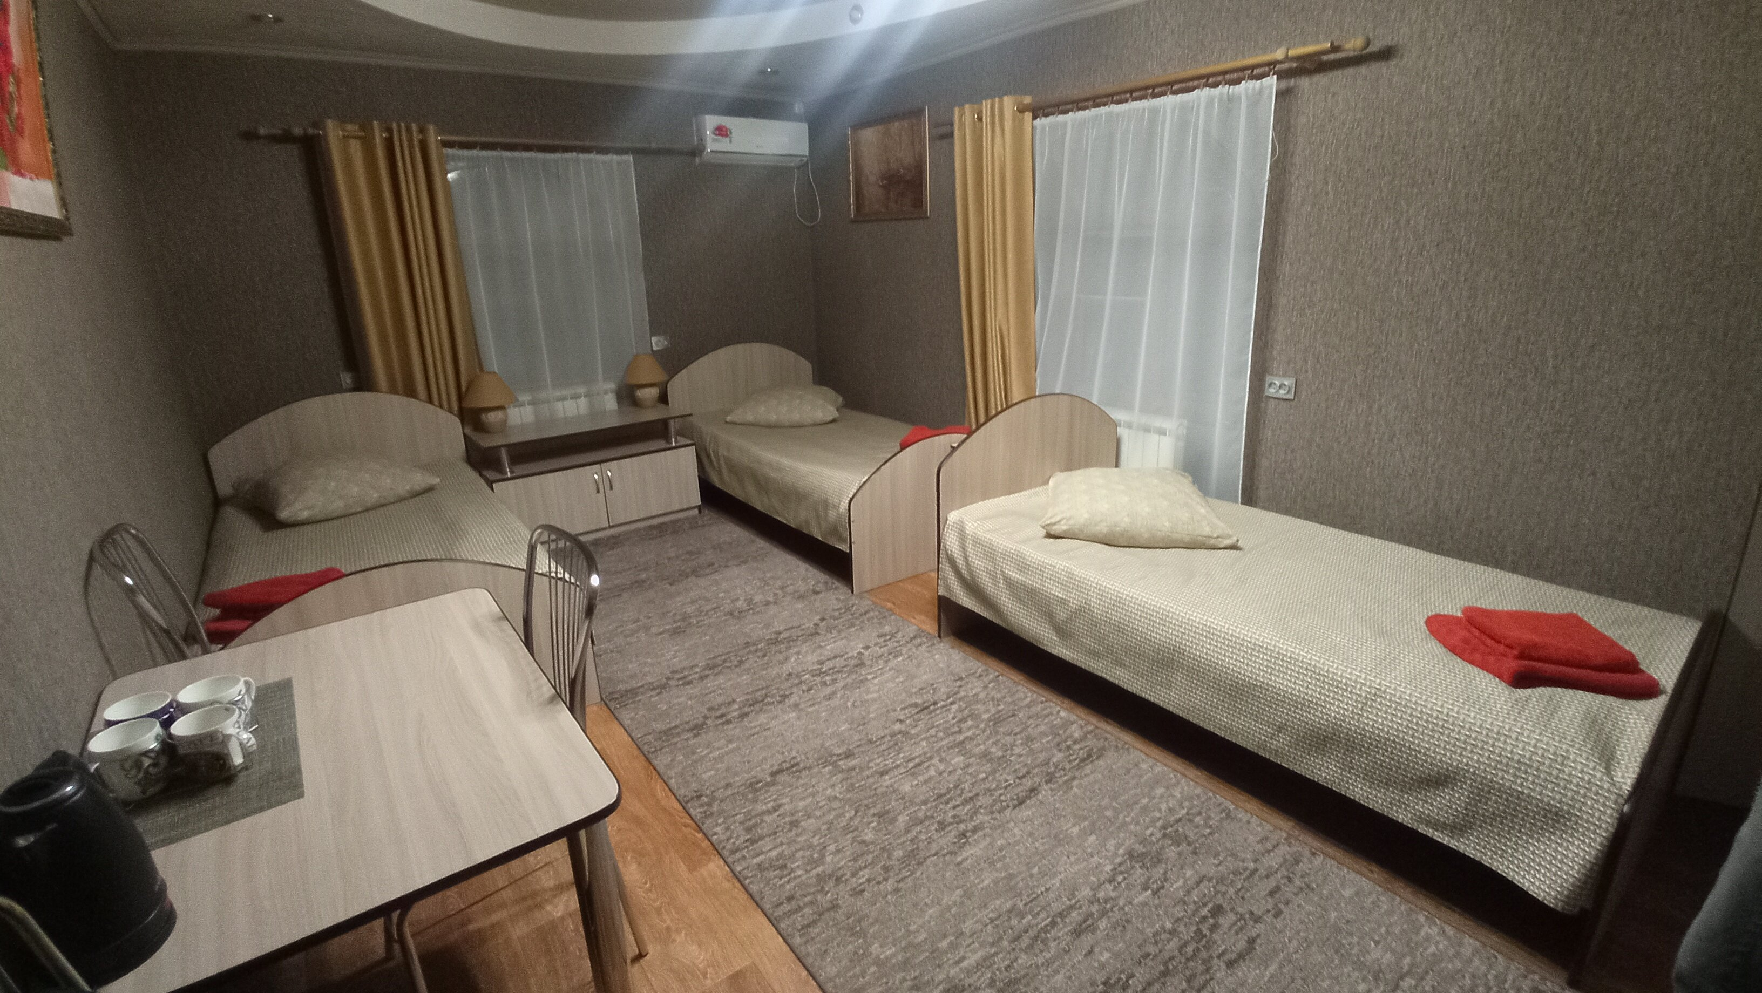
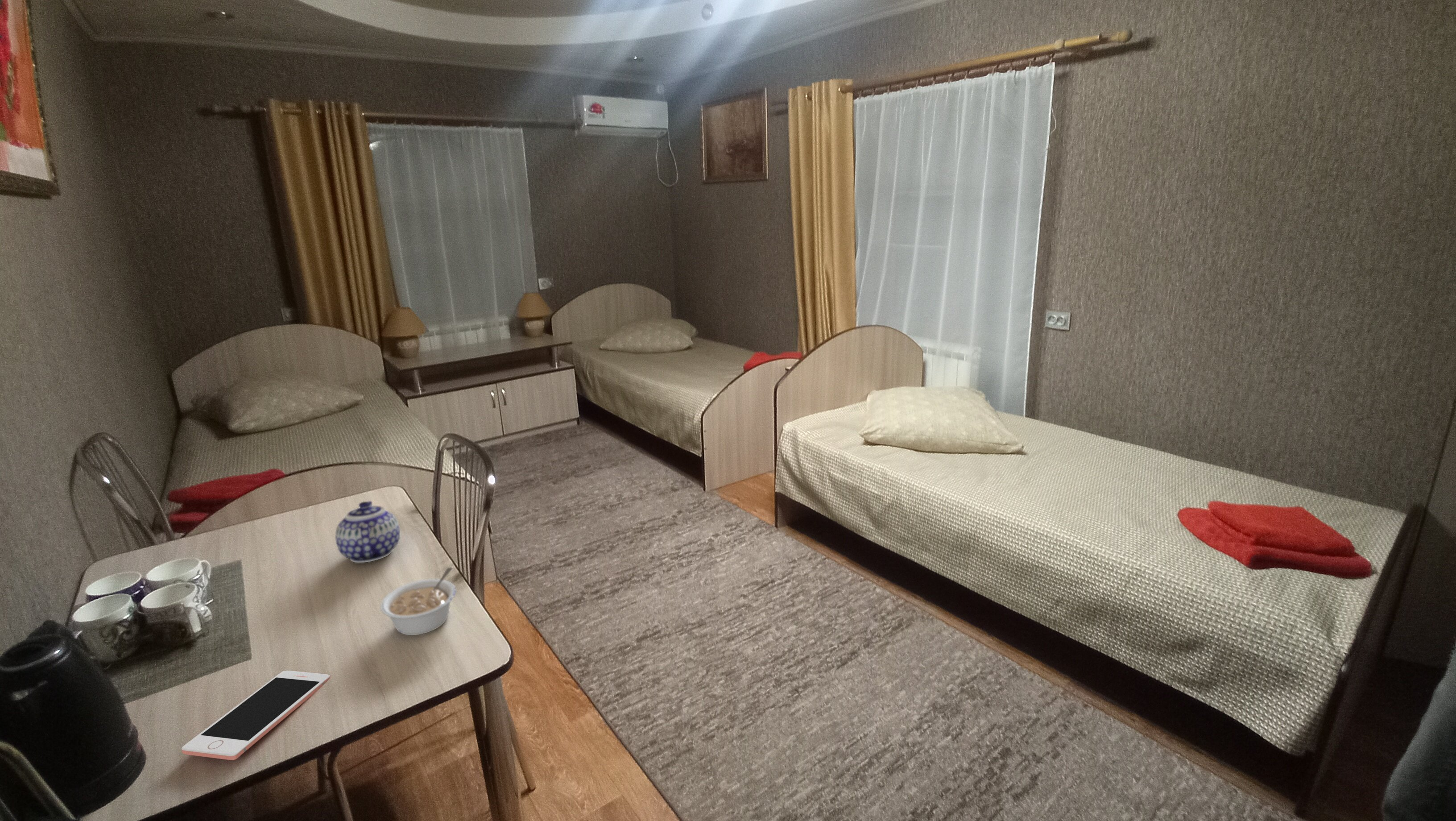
+ teapot (367, 529)
+ legume (420, 605)
+ cell phone (262, 711)
